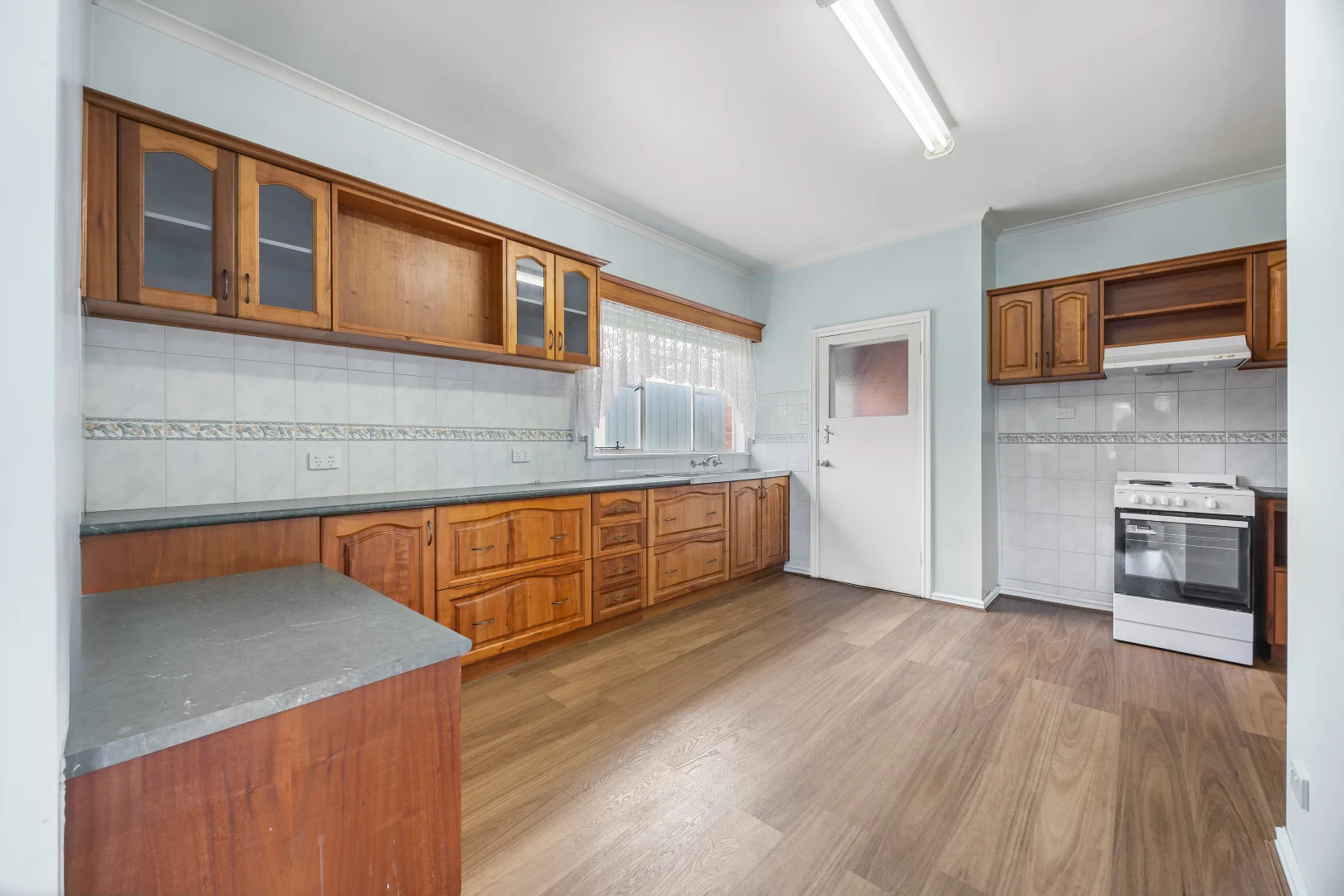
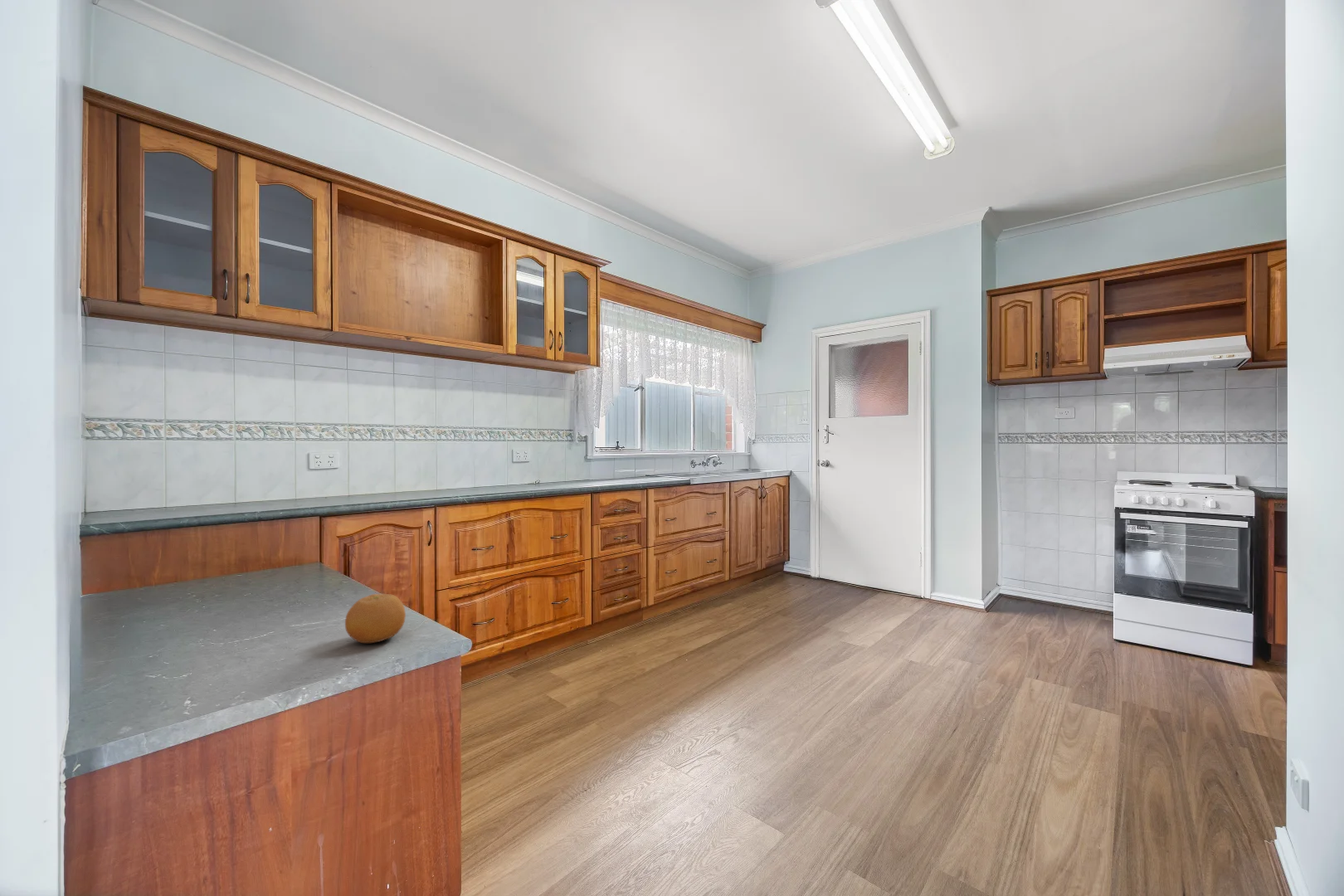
+ fruit (376, 617)
